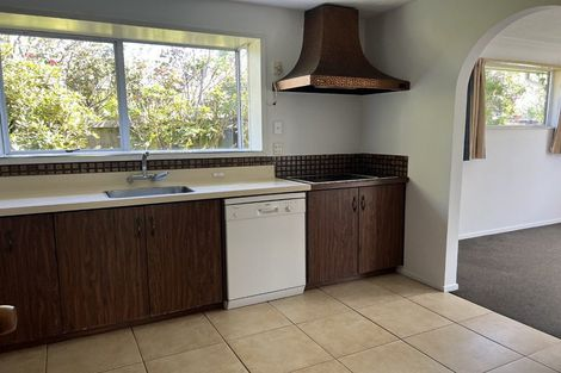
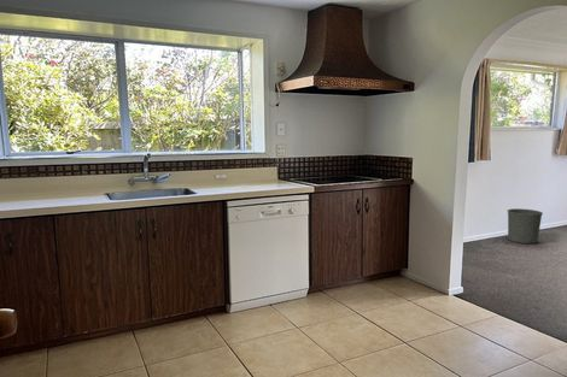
+ waste bin (524, 225)
